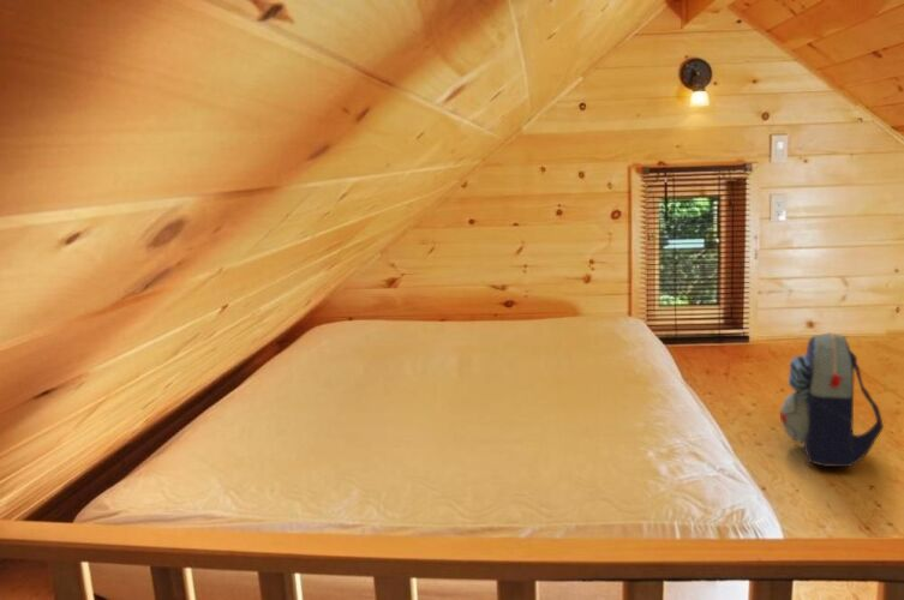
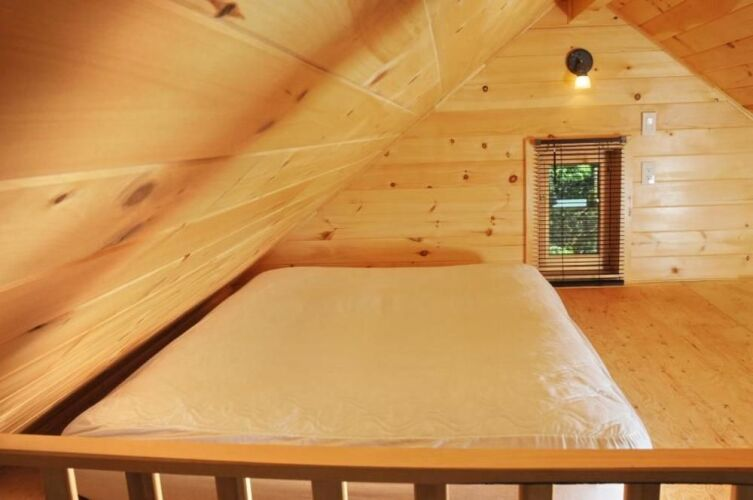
- backpack (828, 394)
